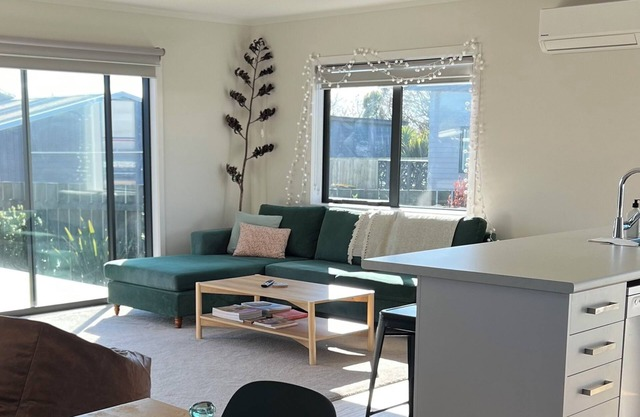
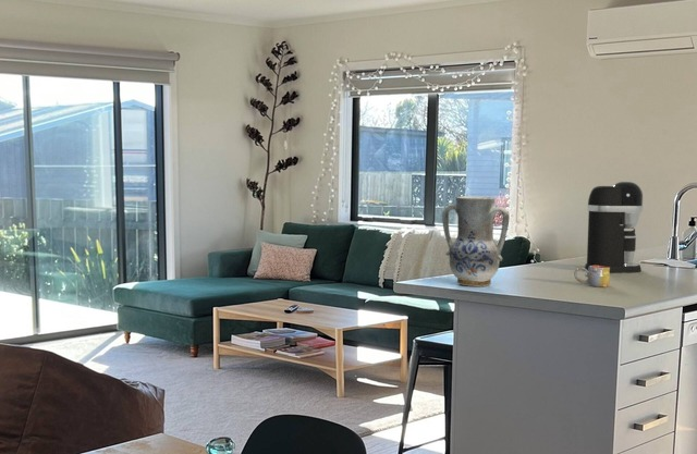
+ mug (591, 274)
+ vase (475, 241)
+ coffee maker (614, 225)
